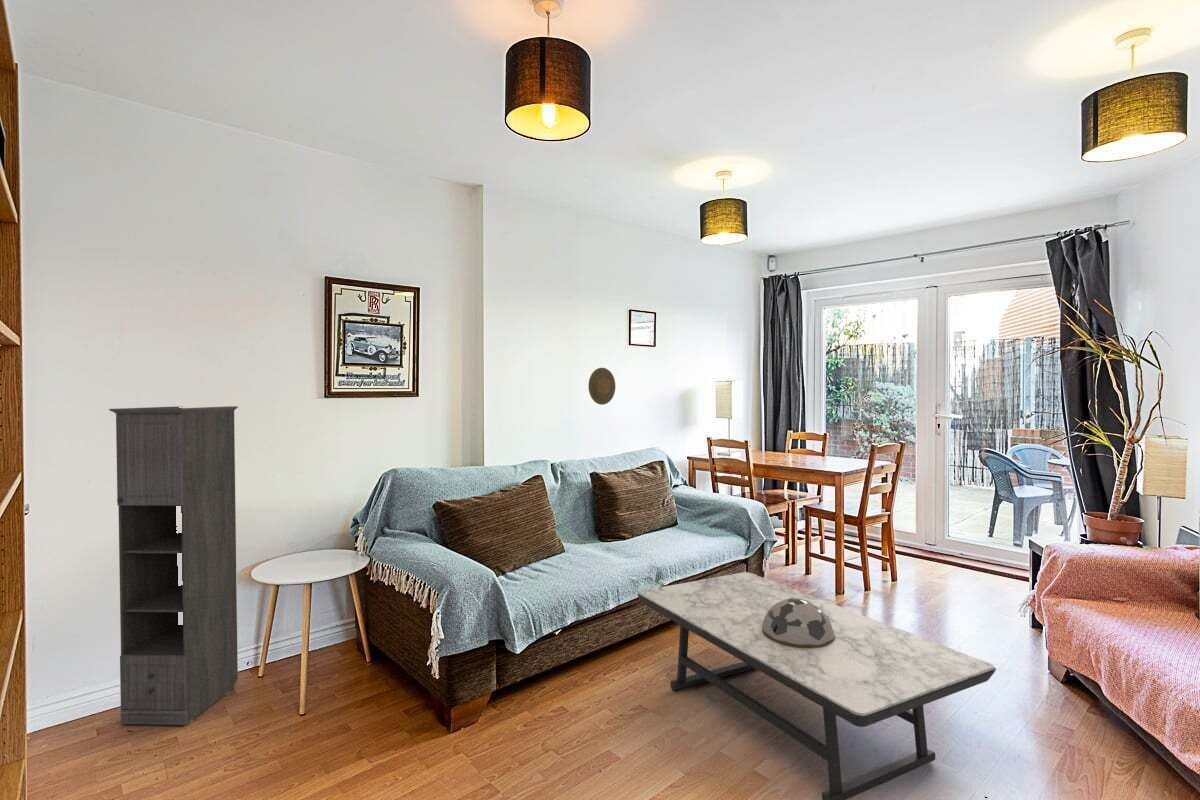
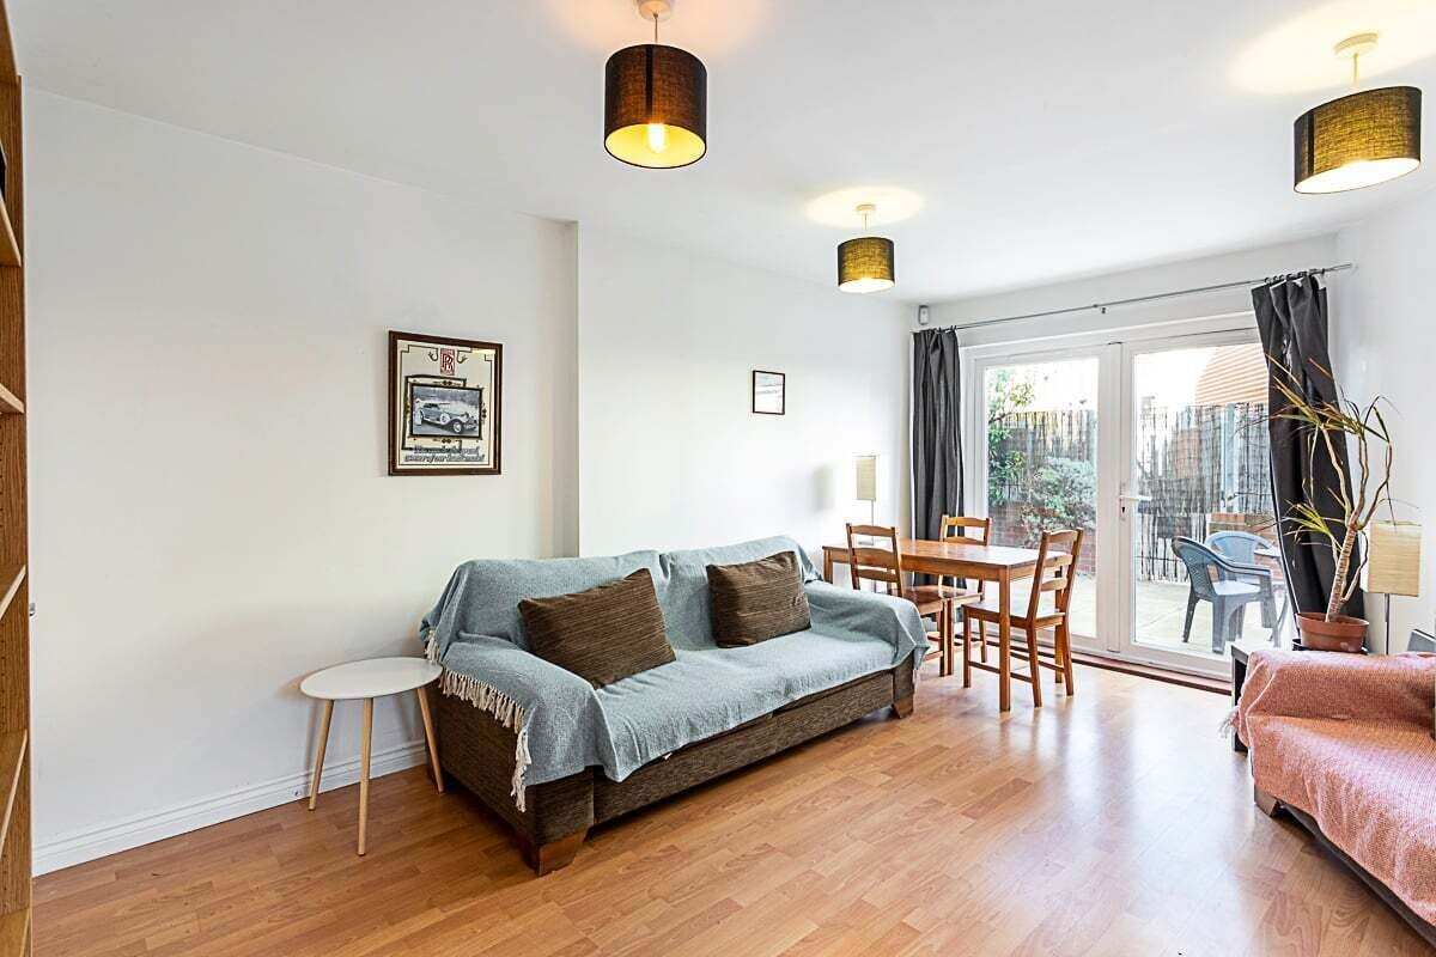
- storage cabinet (182, 556)
- coffee table (787, 671)
- decorative plate (603, 386)
- decorative bowl (797, 616)
